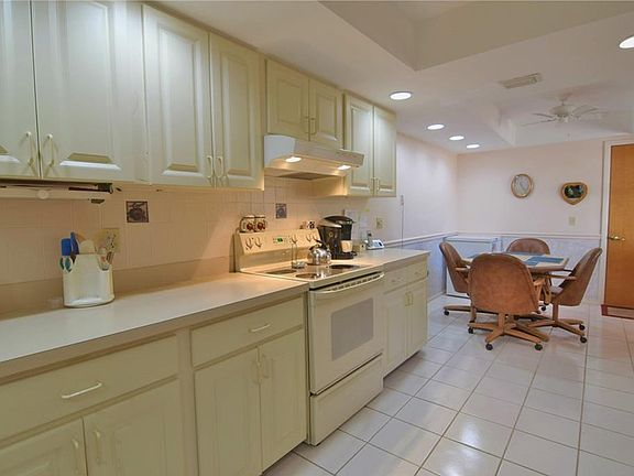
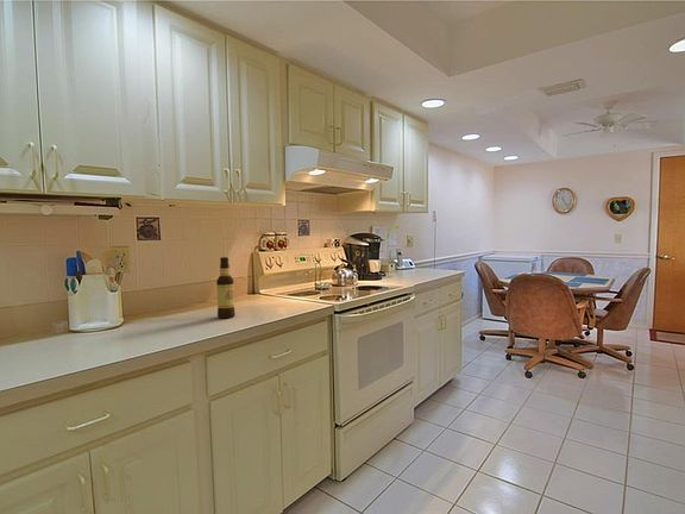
+ bottle (225, 287)
